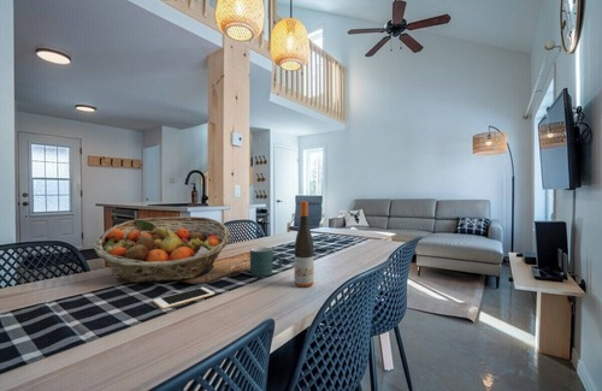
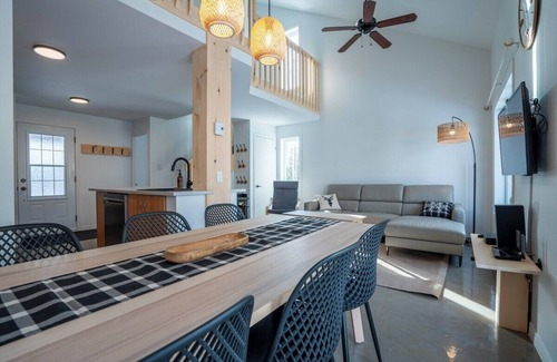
- cell phone (184, 296)
- fruit basket (167, 245)
- mug (265, 261)
- wine bottle (303, 242)
